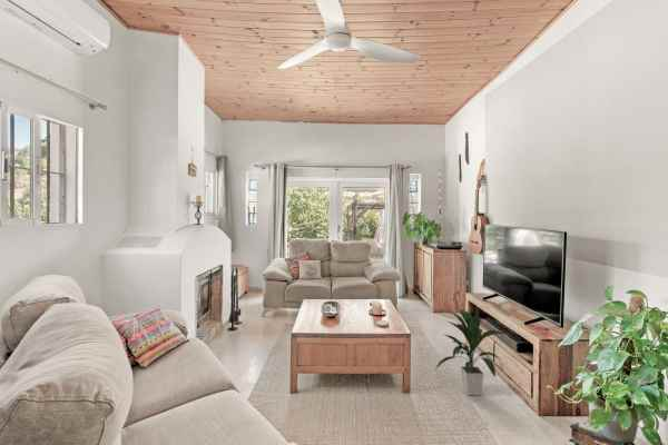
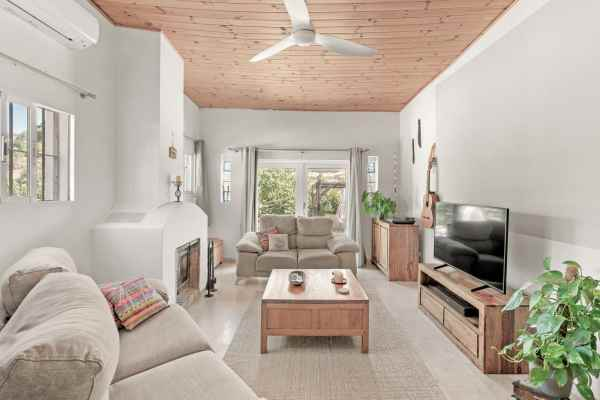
- indoor plant (468, 349)
